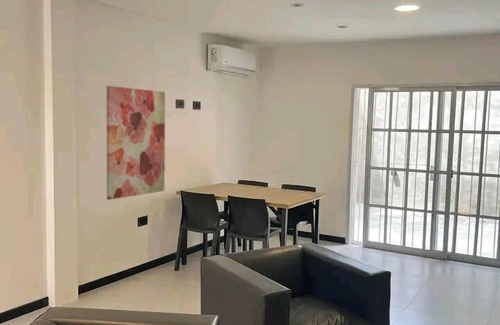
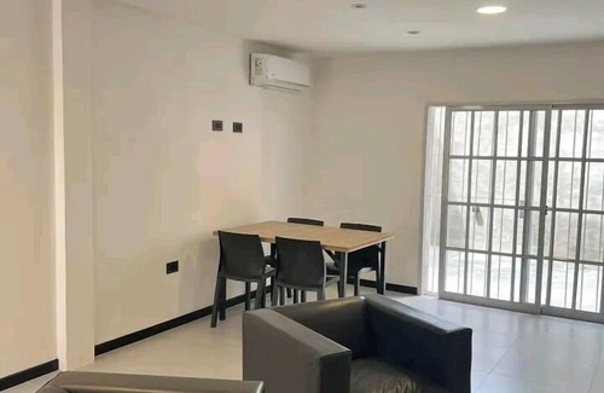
- wall art (137, 142)
